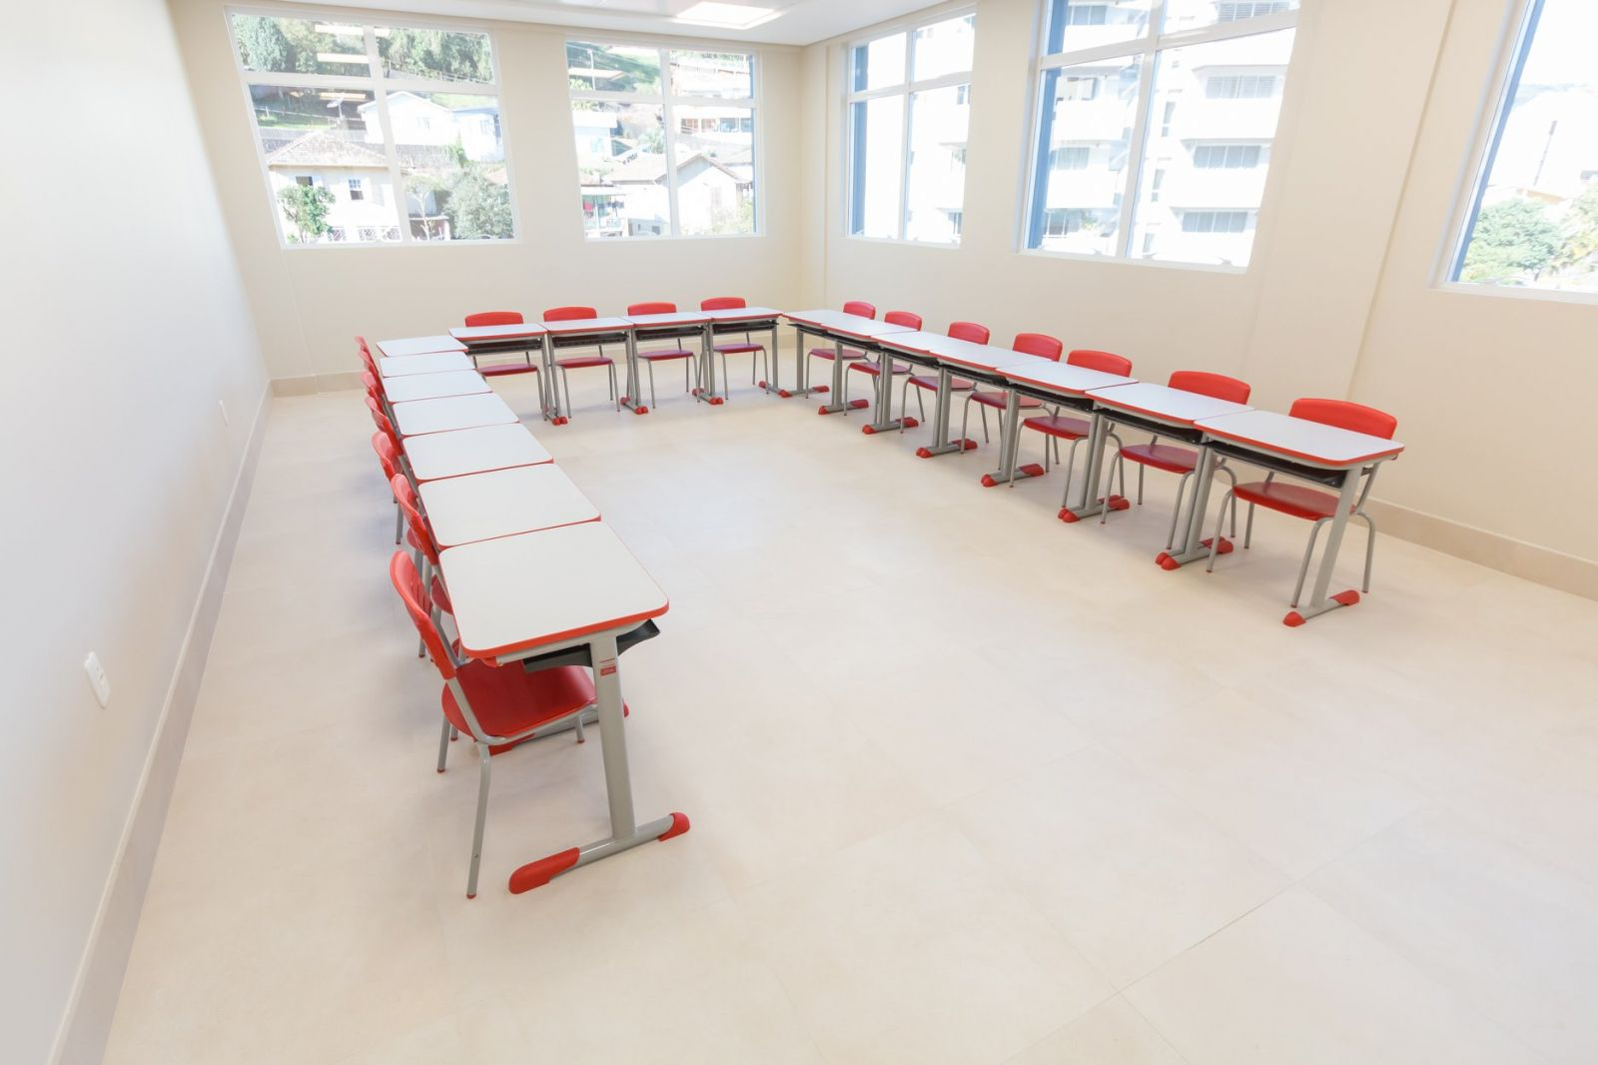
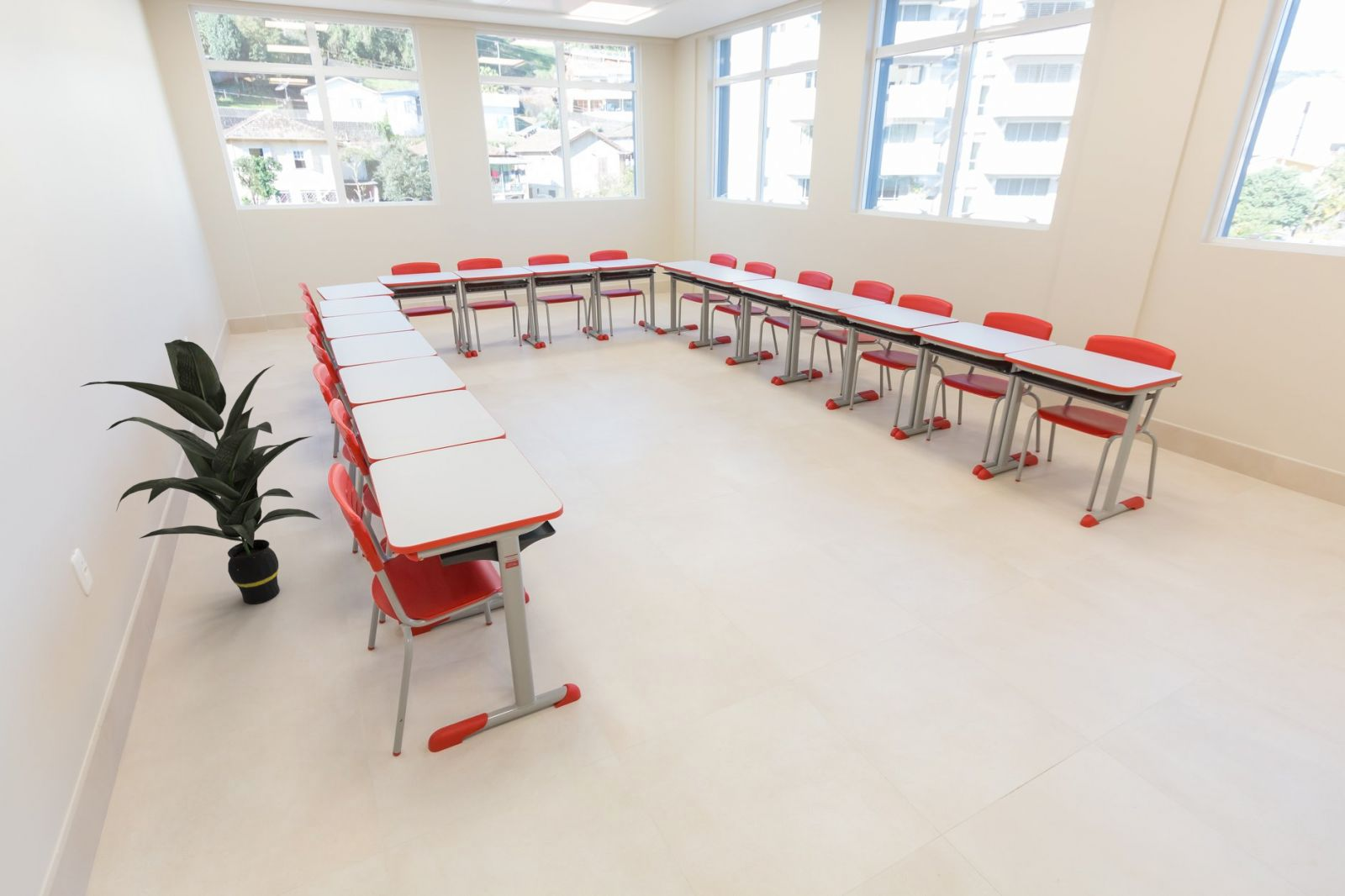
+ indoor plant (219, 479)
